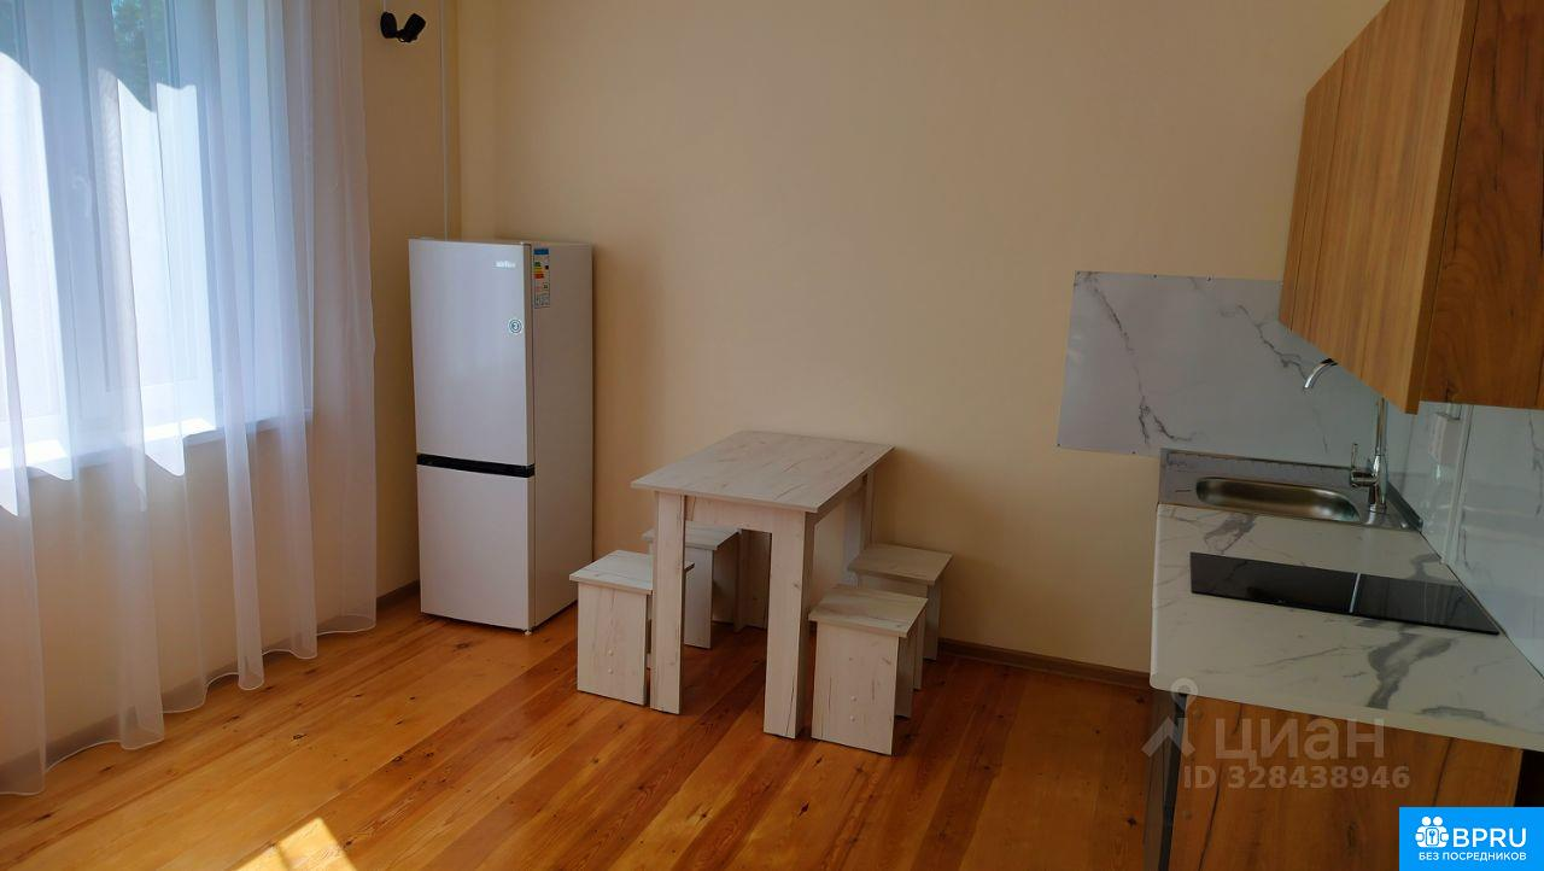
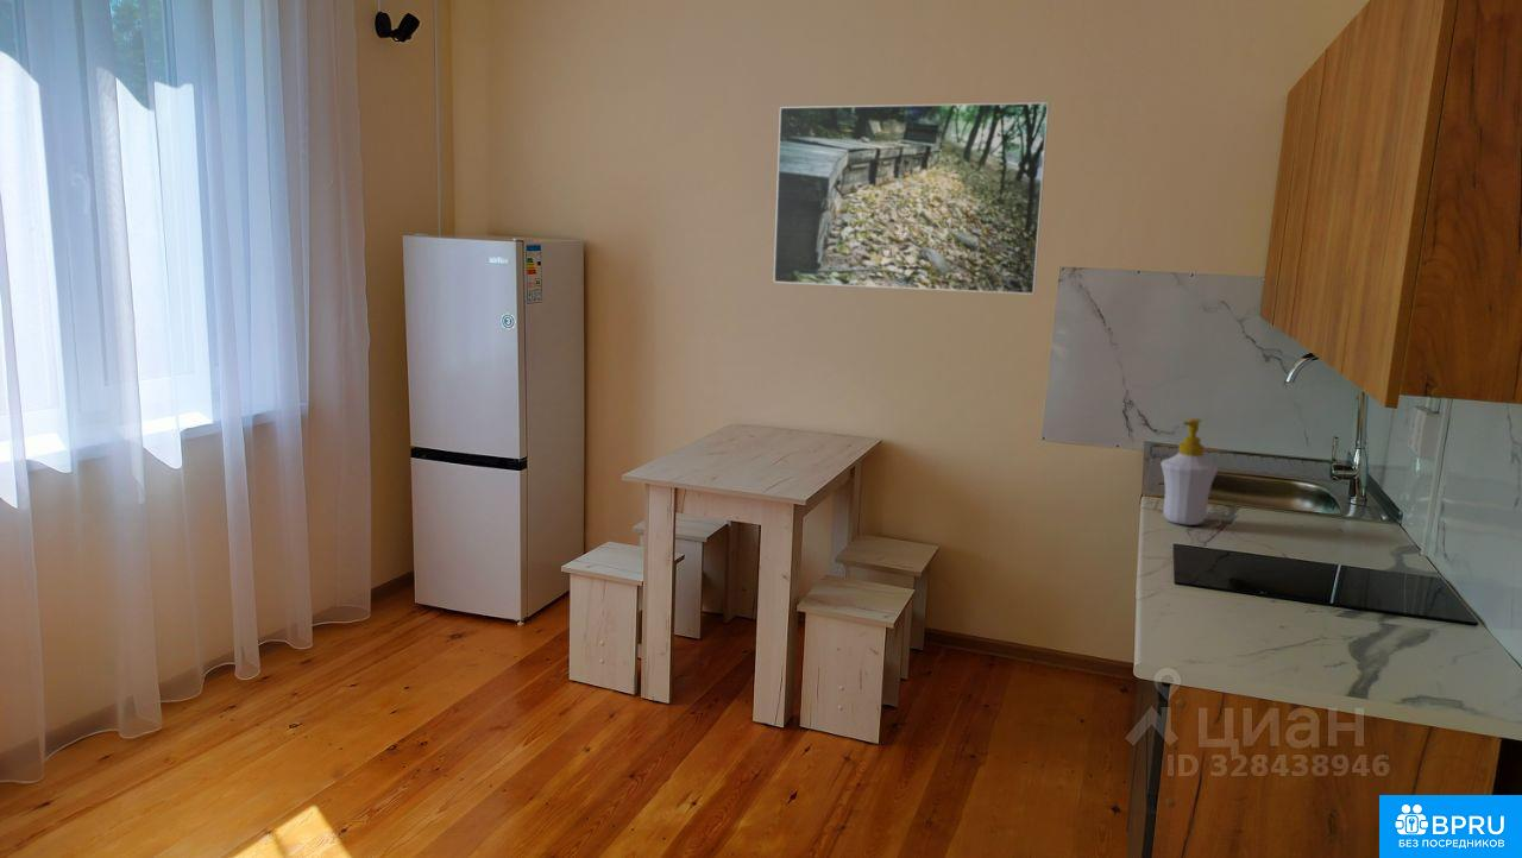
+ soap bottle (1188, 471)
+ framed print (904, 197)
